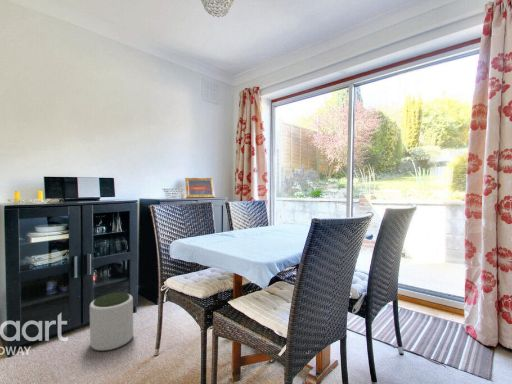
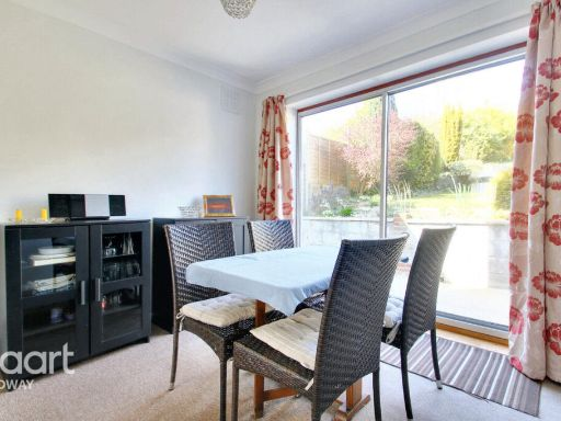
- plant pot (112, 319)
